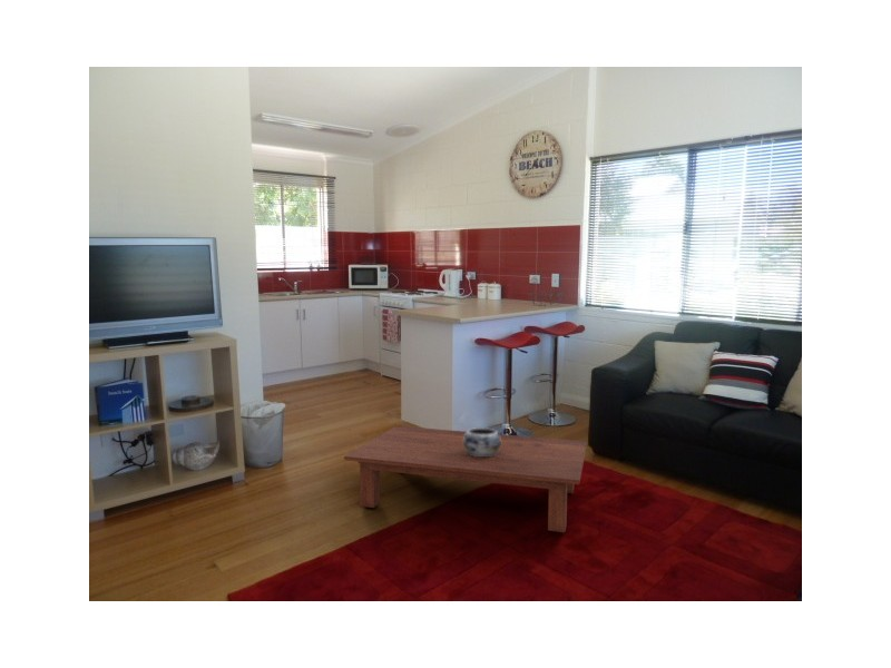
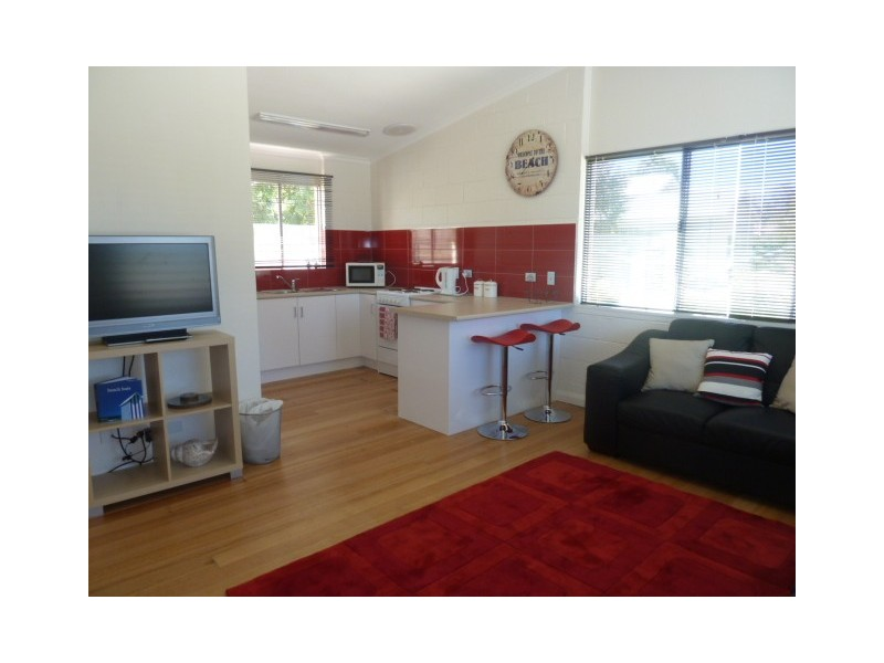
- decorative bowl (481, 441)
- coffee table (471, 473)
